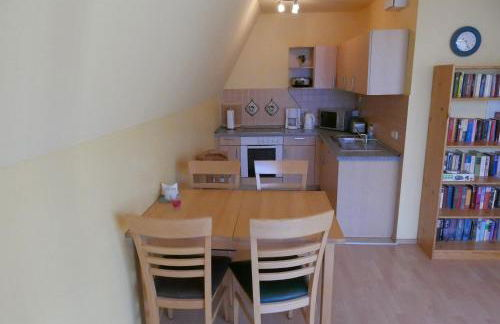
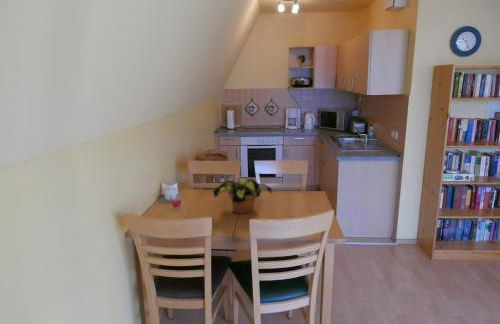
+ flower pot (242, 193)
